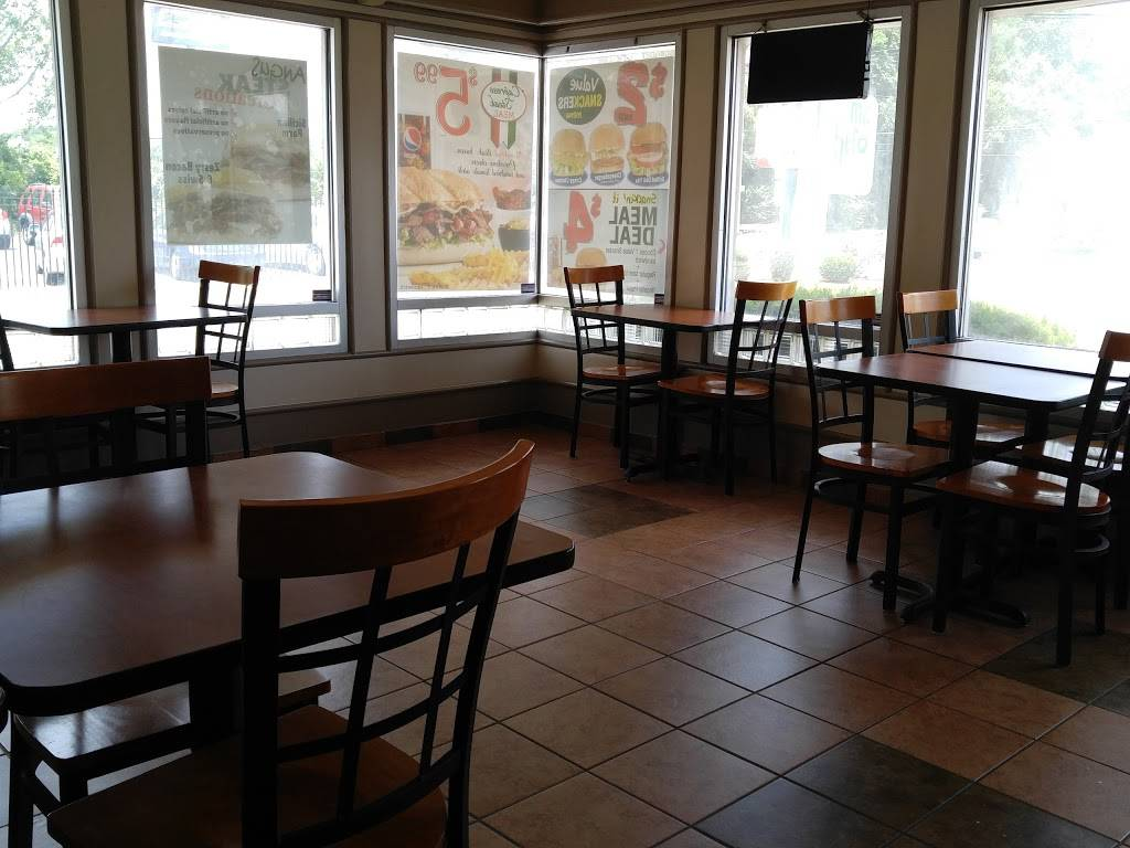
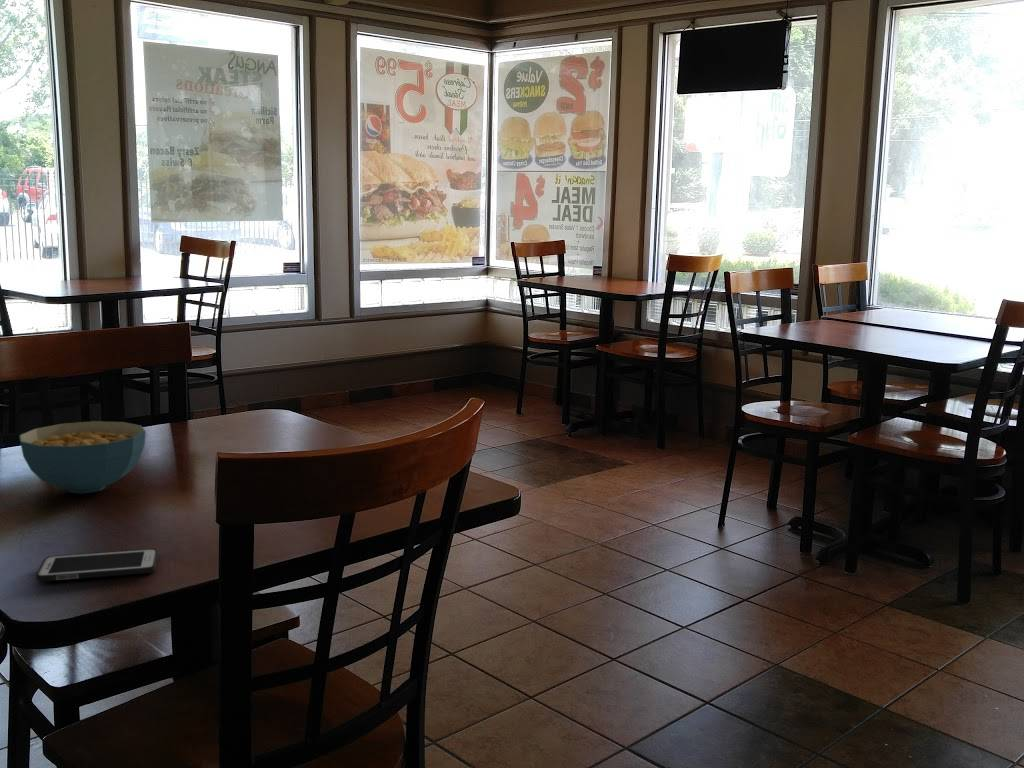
+ cereal bowl (84, 461)
+ cell phone (99, 564)
